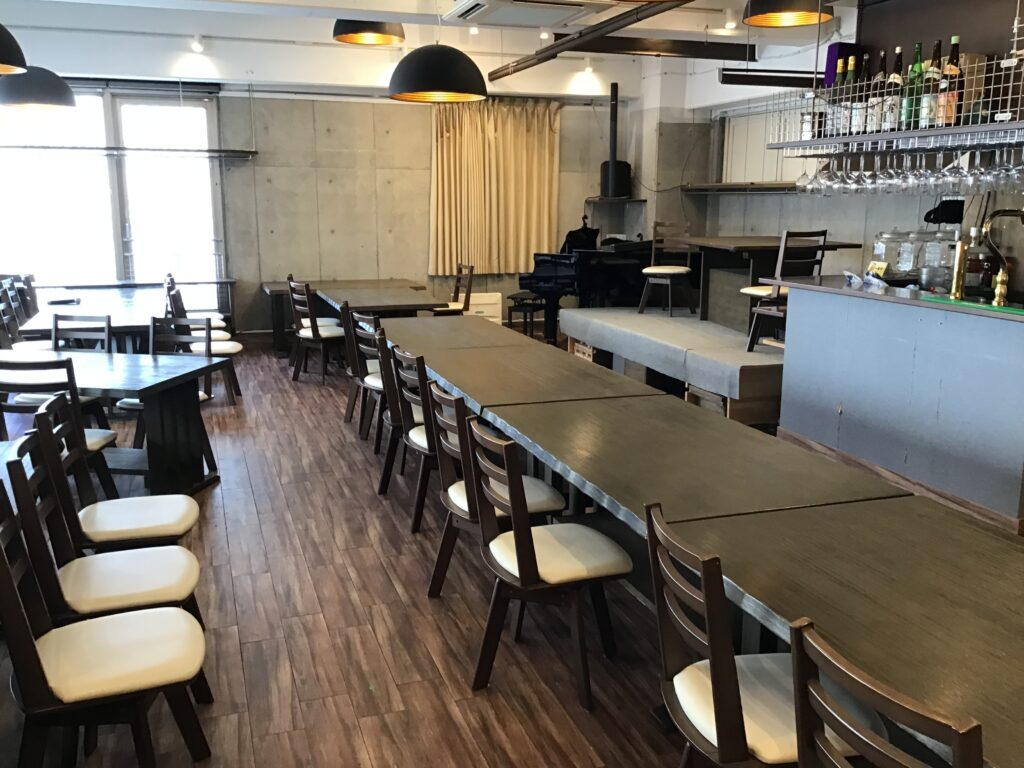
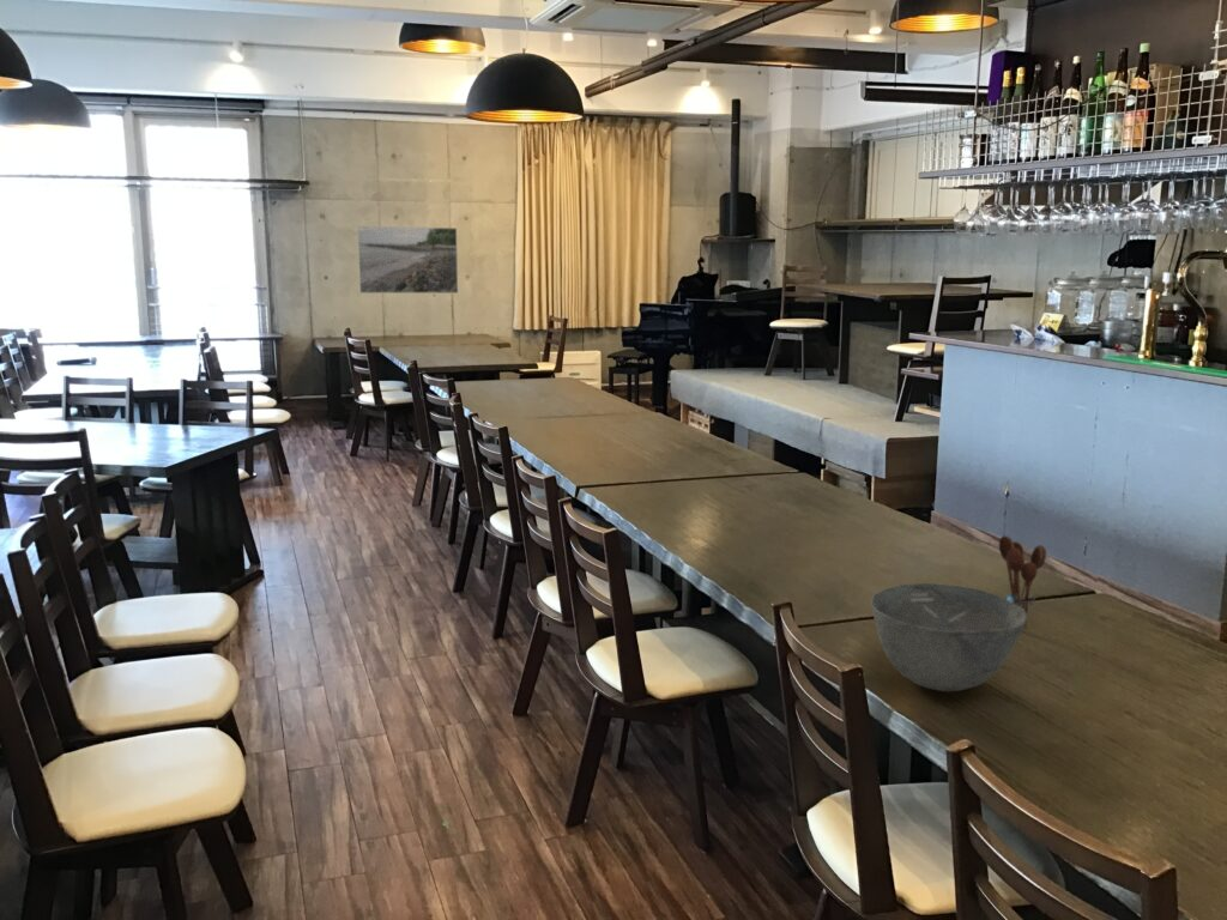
+ bowl (944, 644)
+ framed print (409, 260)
+ utensil holder (1019, 582)
